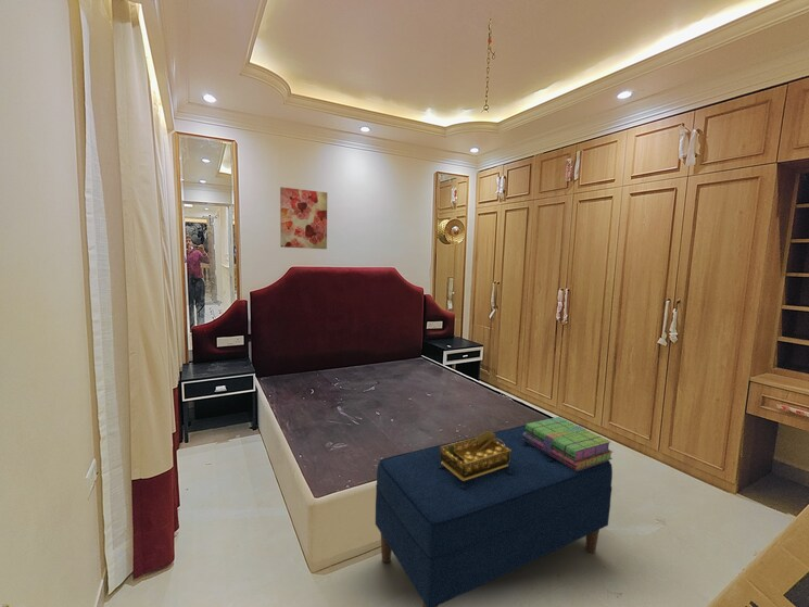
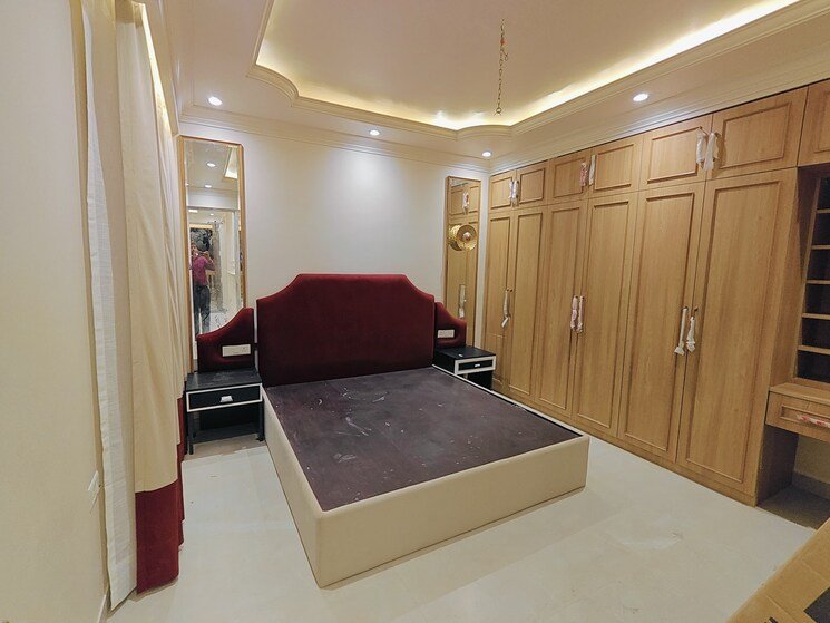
- decorative tray (475, 452)
- stack of books (566, 440)
- bench (494, 508)
- wall art (304, 219)
